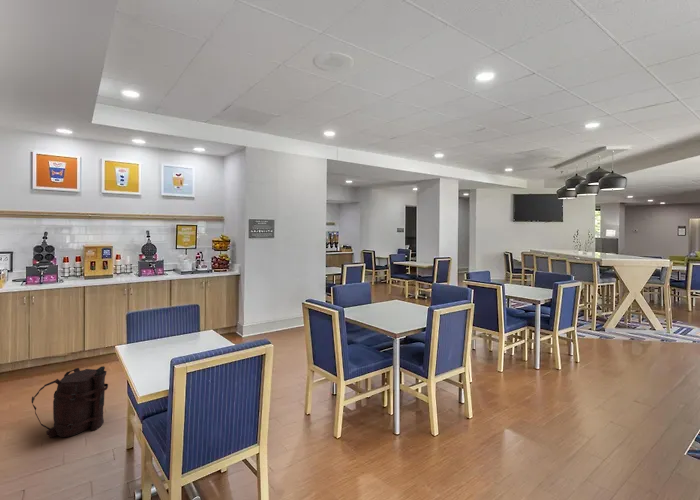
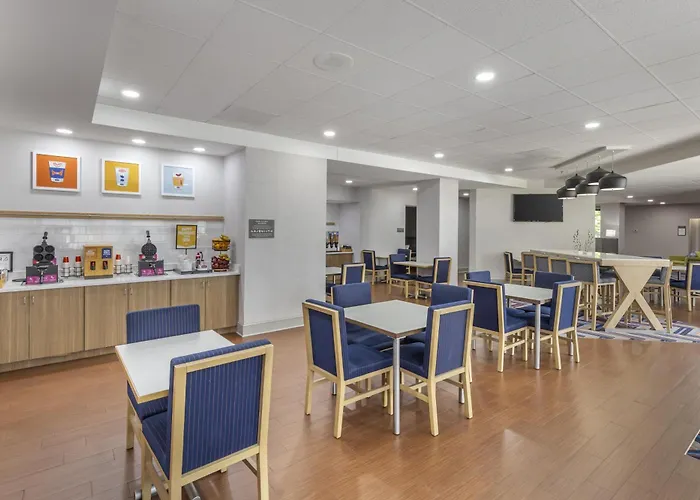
- backpack (77, 398)
